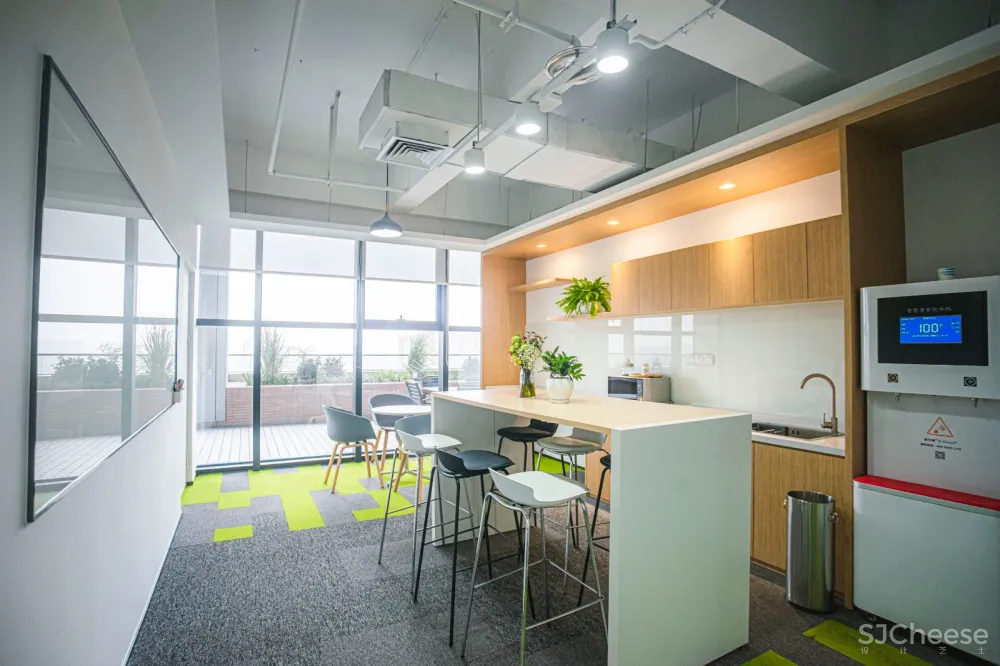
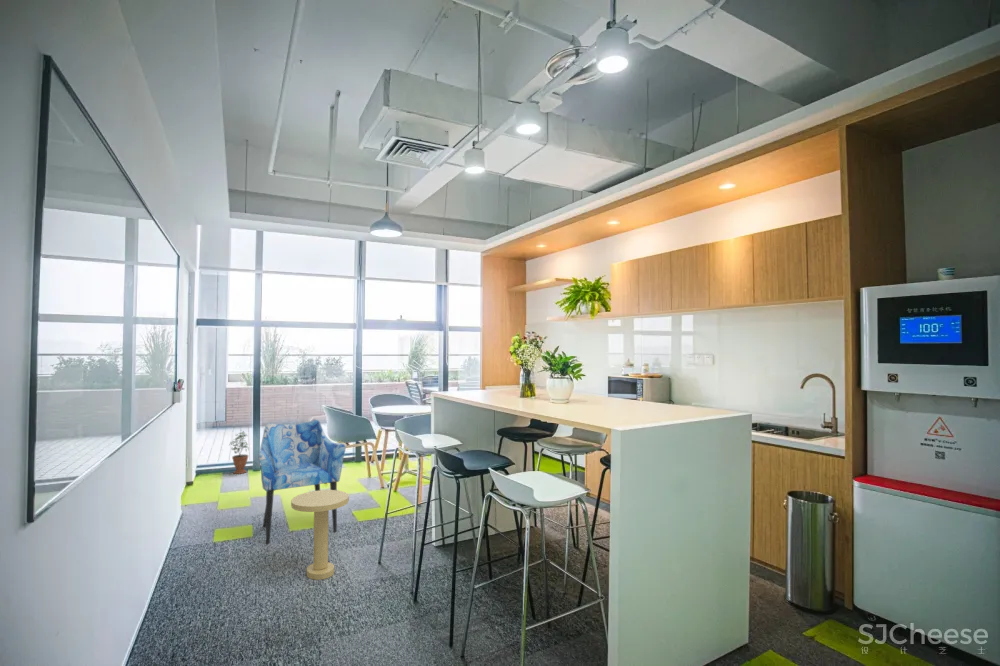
+ armchair (297, 476)
+ side table (320, 535)
+ potted plant (238, 451)
